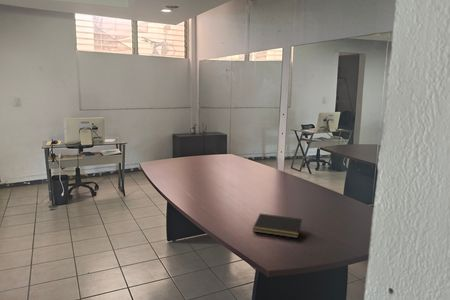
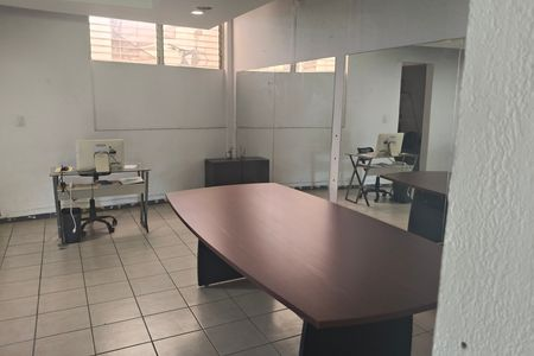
- notepad (277, 225)
